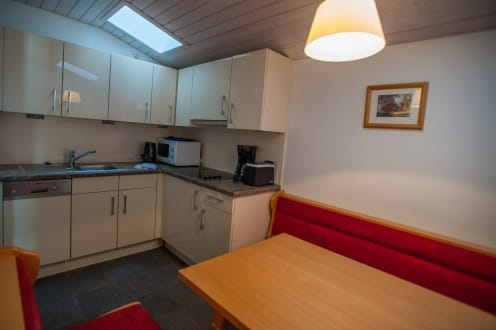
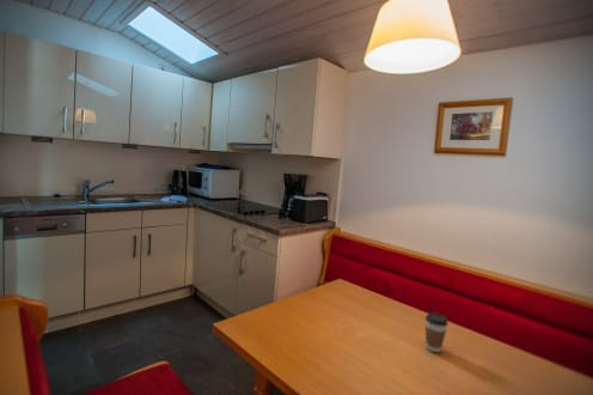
+ coffee cup (434, 332)
